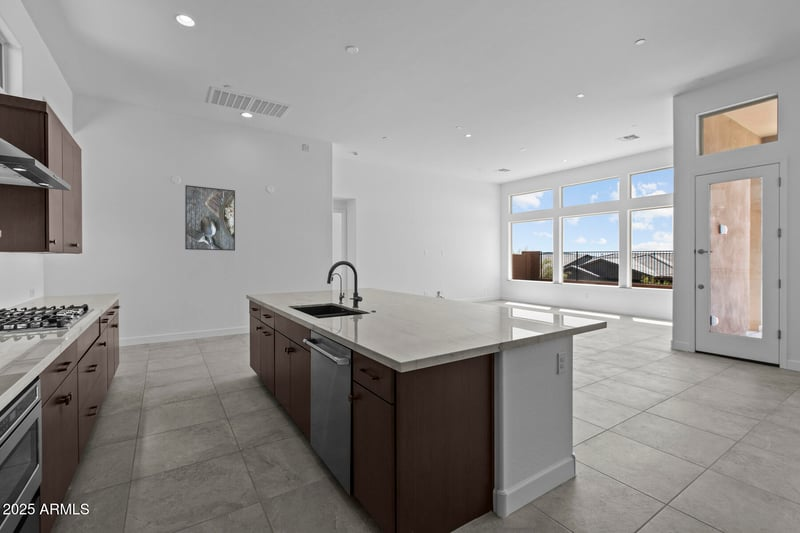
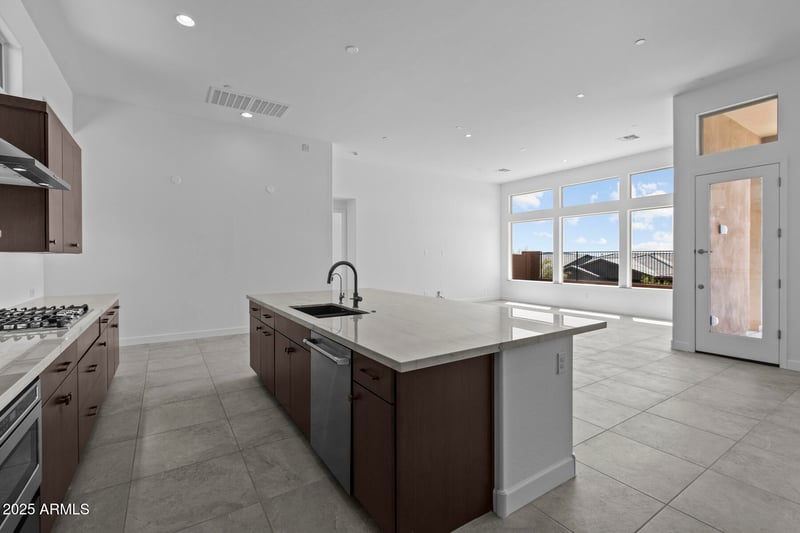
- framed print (210, 218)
